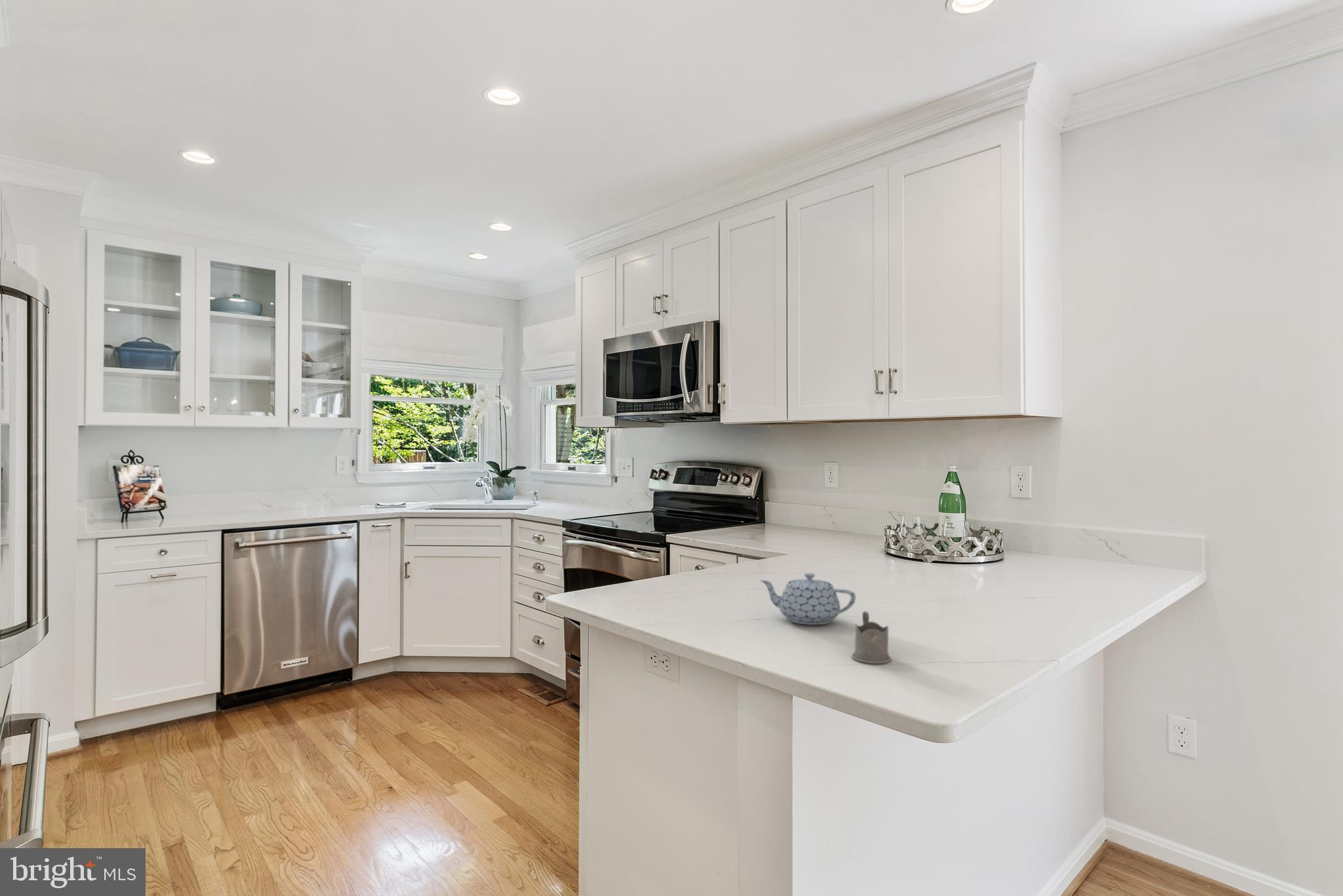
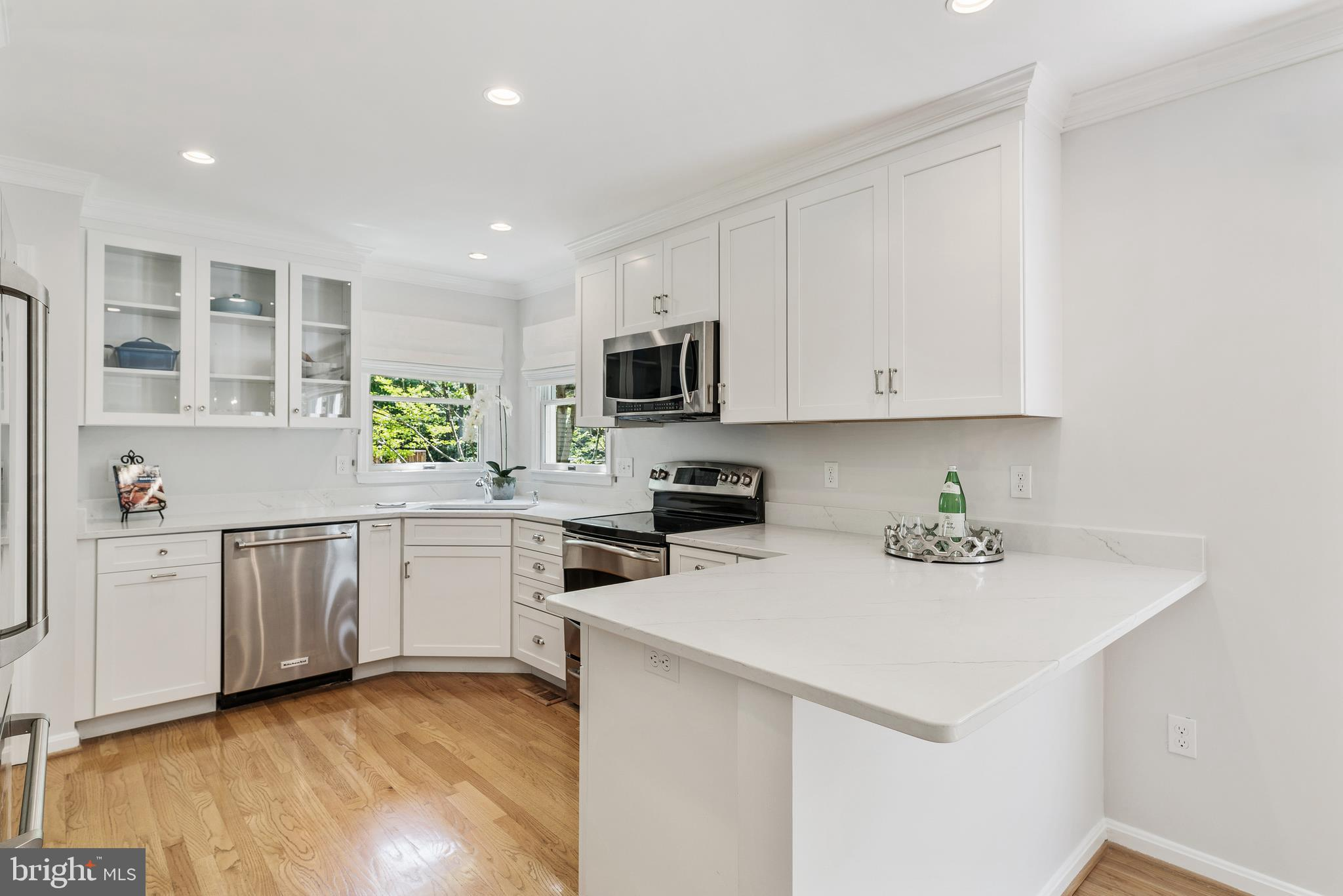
- teapot (806, 596)
- tea glass holder (871, 631)
